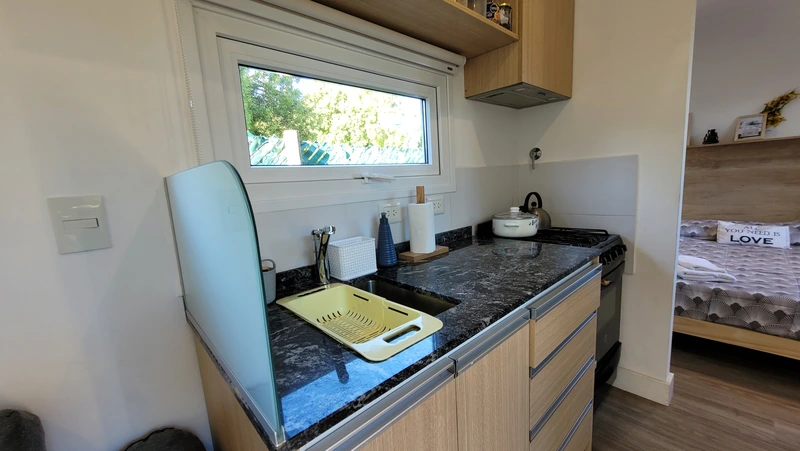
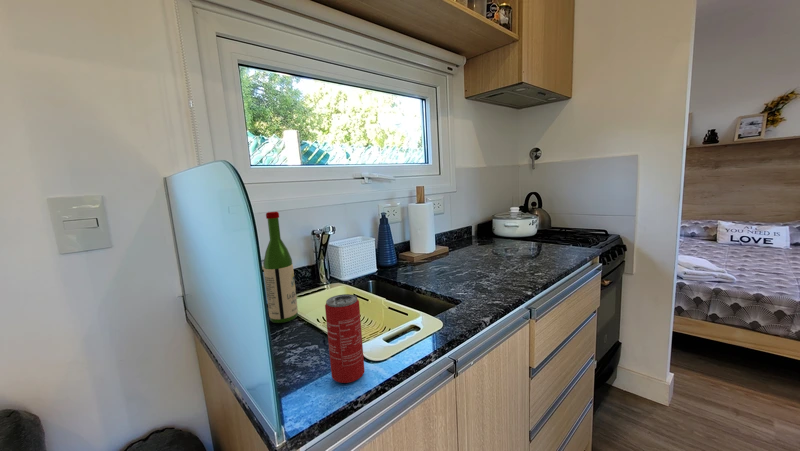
+ wine bottle (278, 266)
+ beverage can (345, 337)
